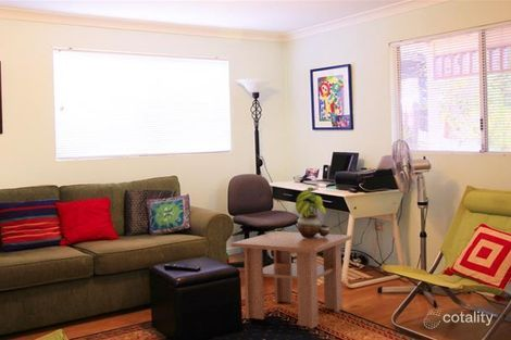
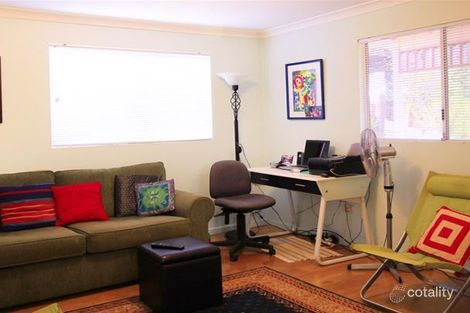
- coffee table (294, 276)
- potted plant (312, 212)
